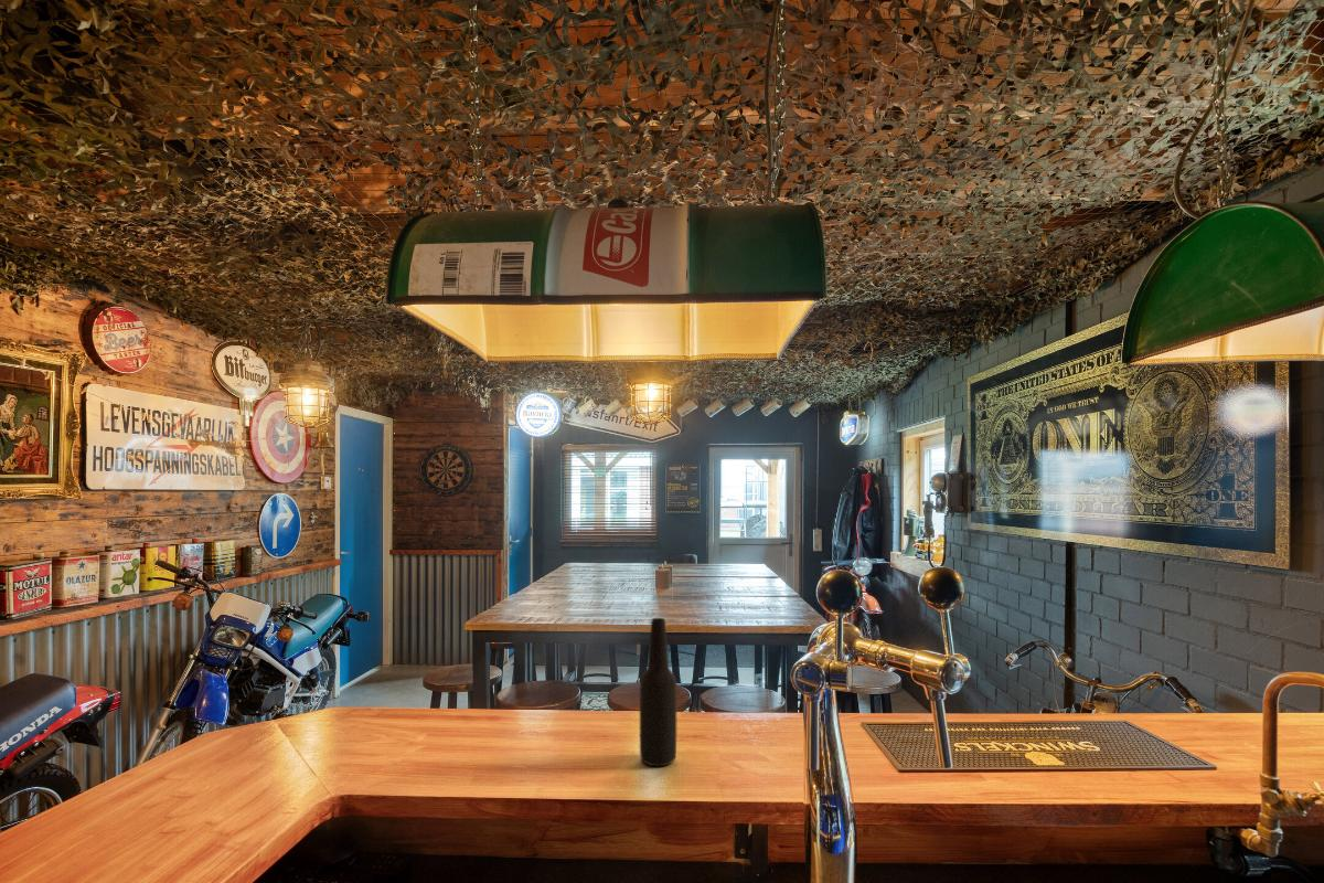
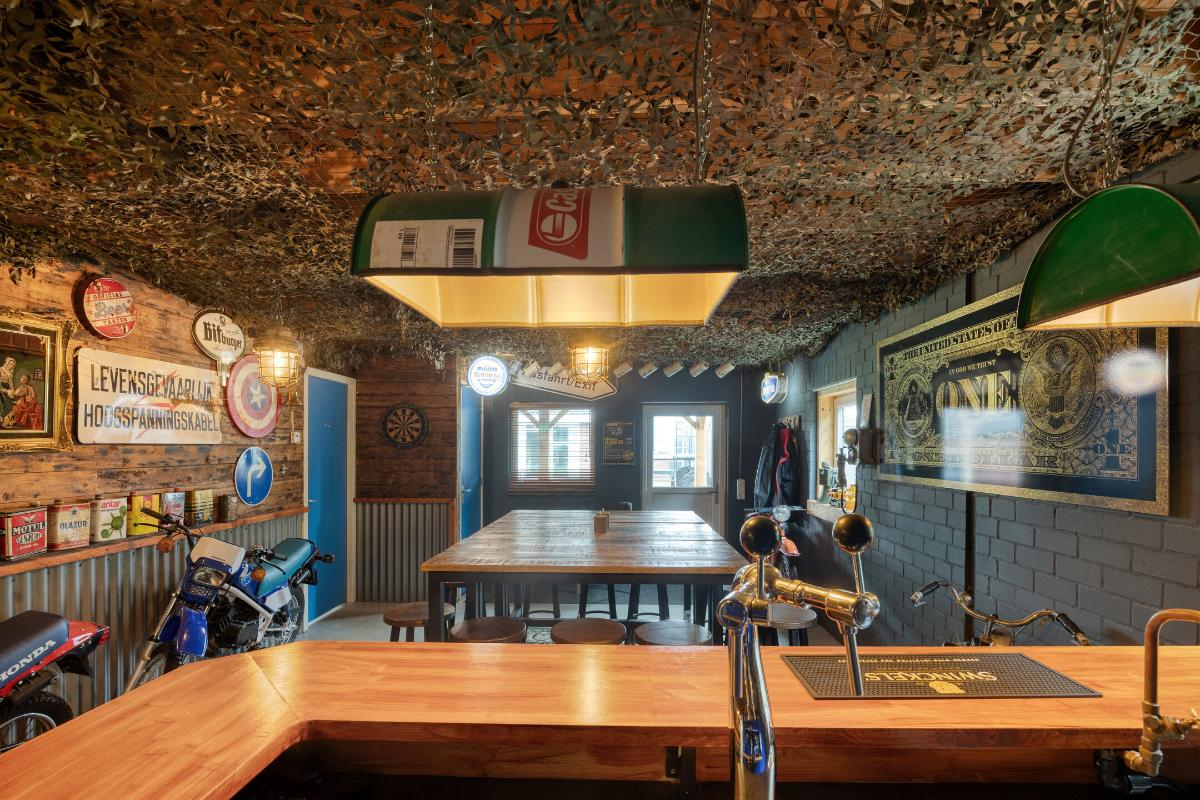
- beer bottle (658, 689)
